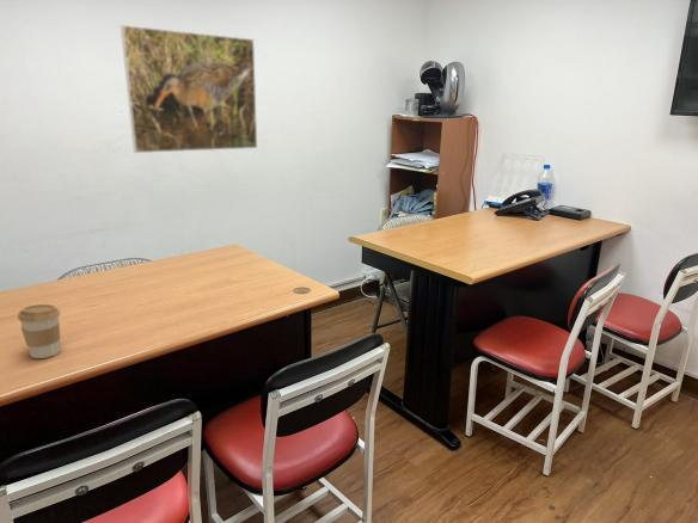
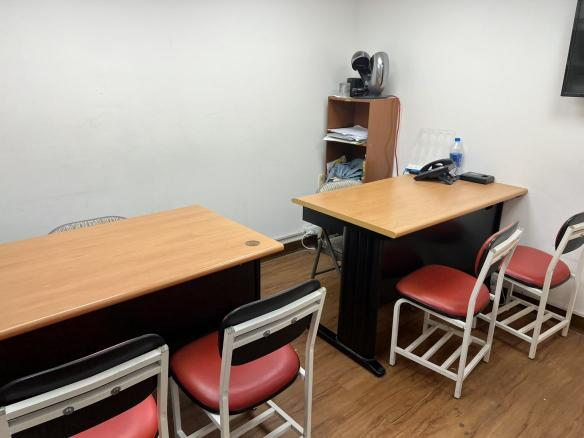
- coffee cup (42, 330)
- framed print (196, 93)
